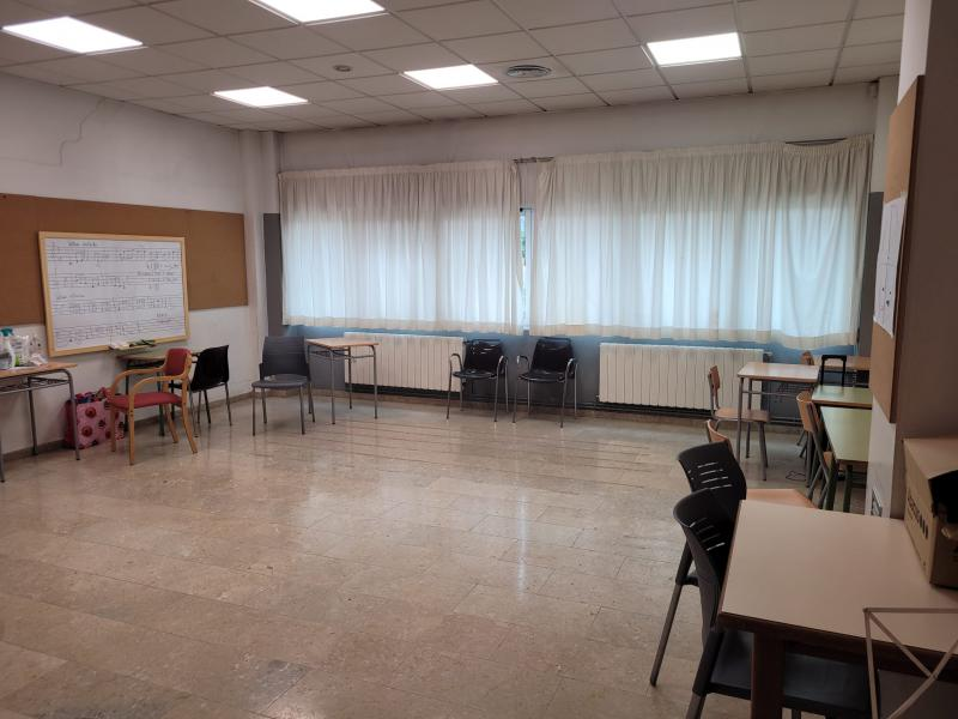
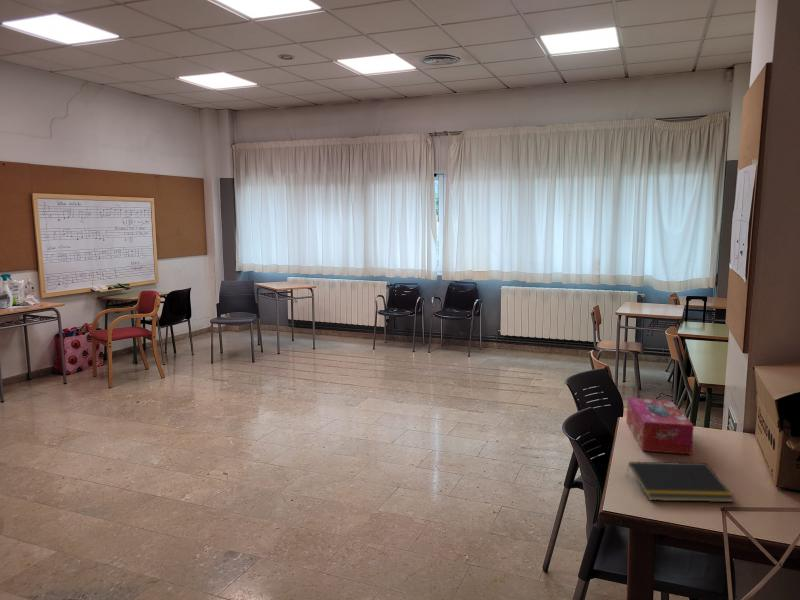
+ notepad (679, 480)
+ tissue box (657, 423)
